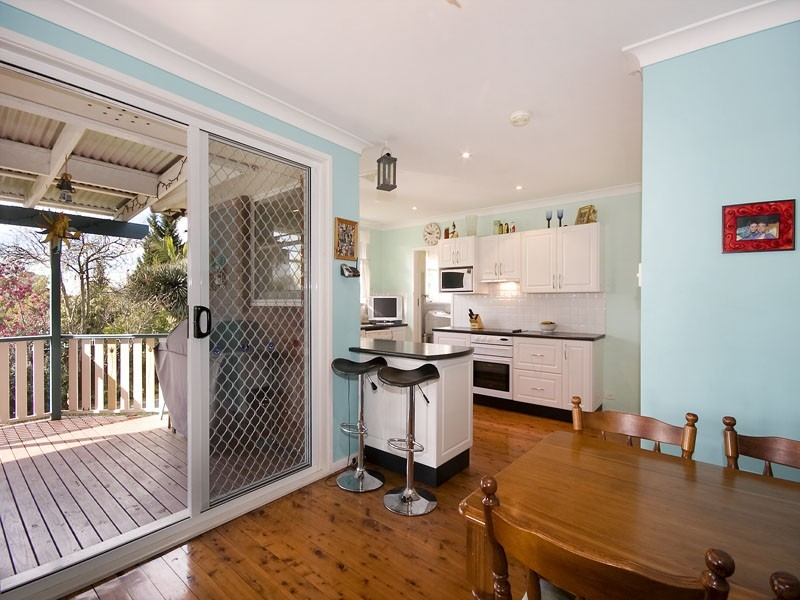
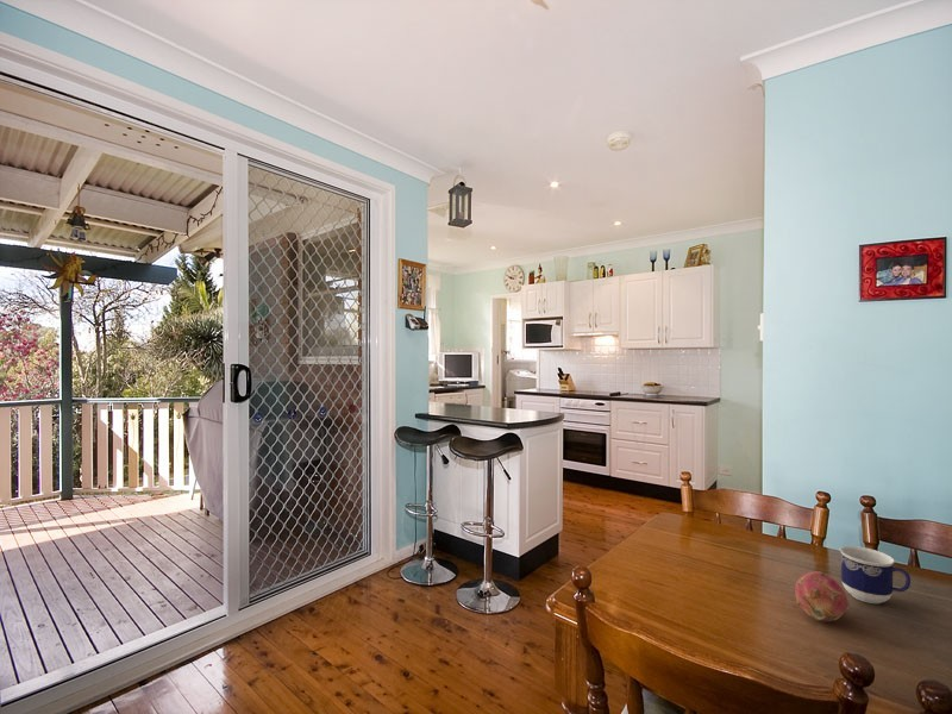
+ cup (873, 578)
+ fruit (821, 594)
